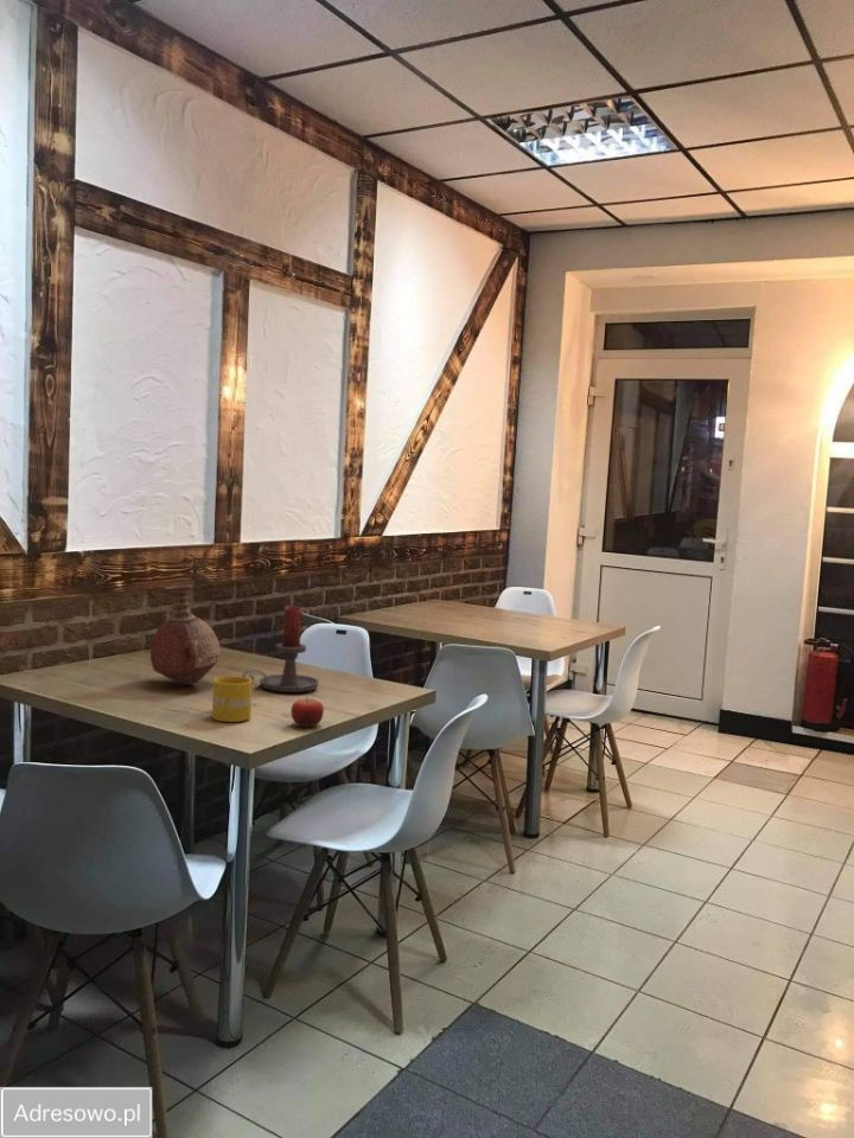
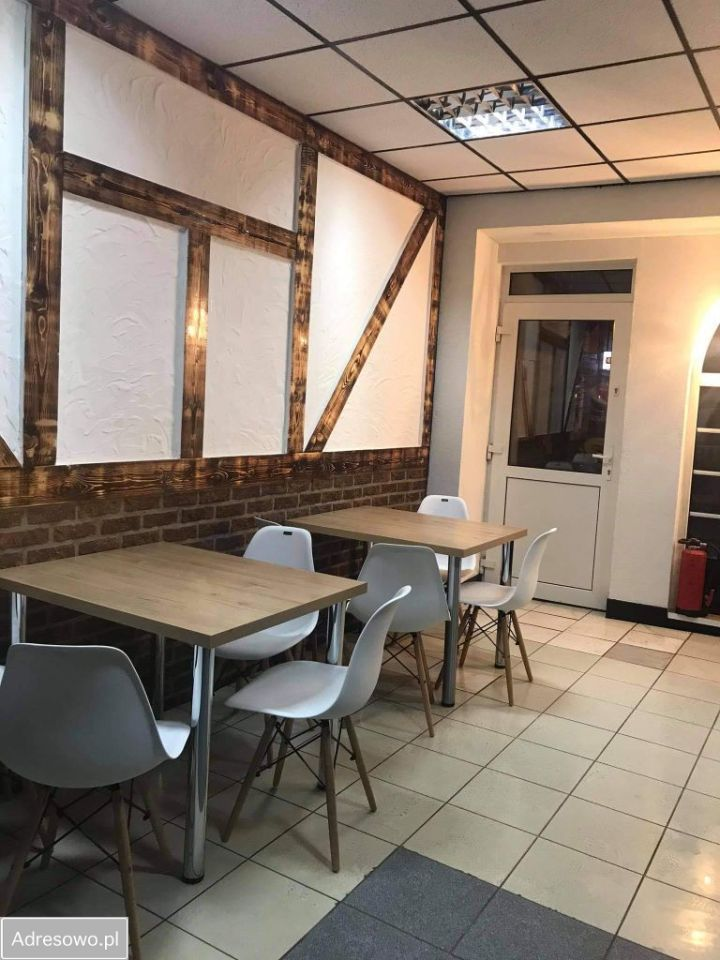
- vase (186, 634)
- fruit (307, 710)
- mug (229, 696)
- candle holder (282, 646)
